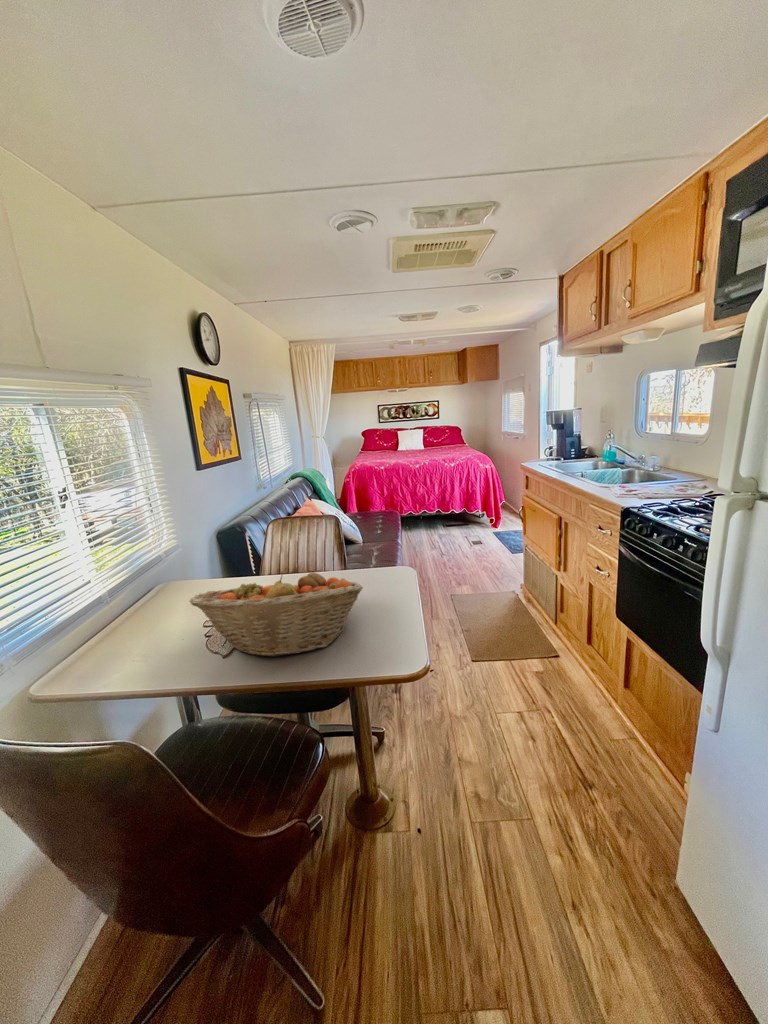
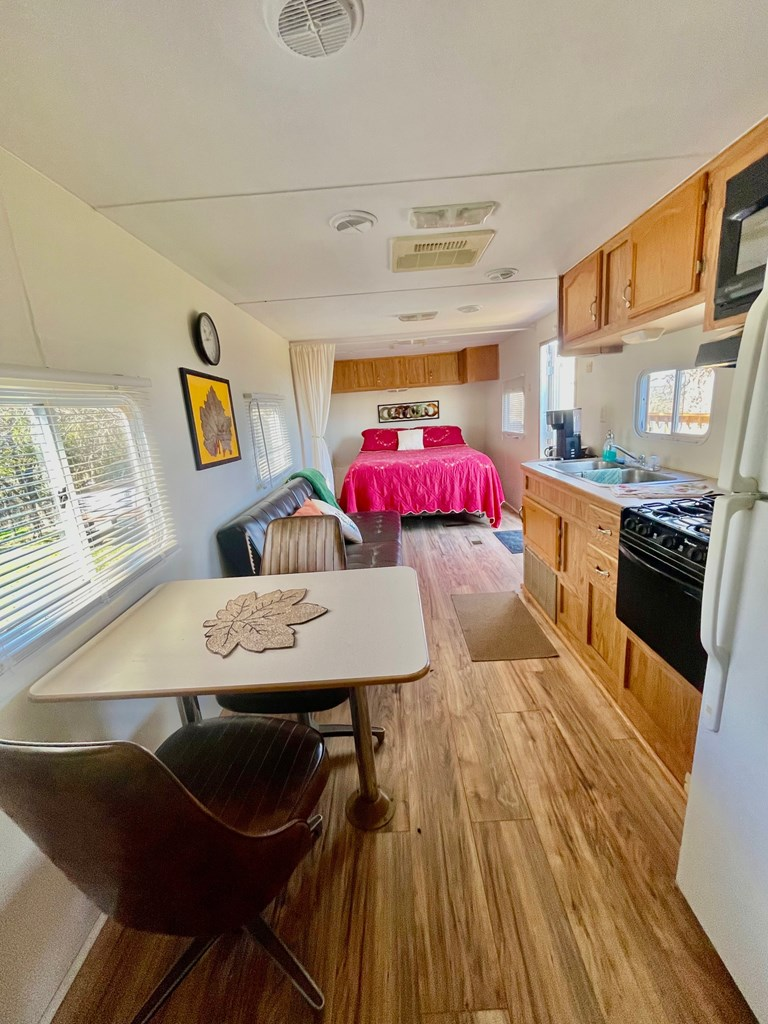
- fruit basket (281, 603)
